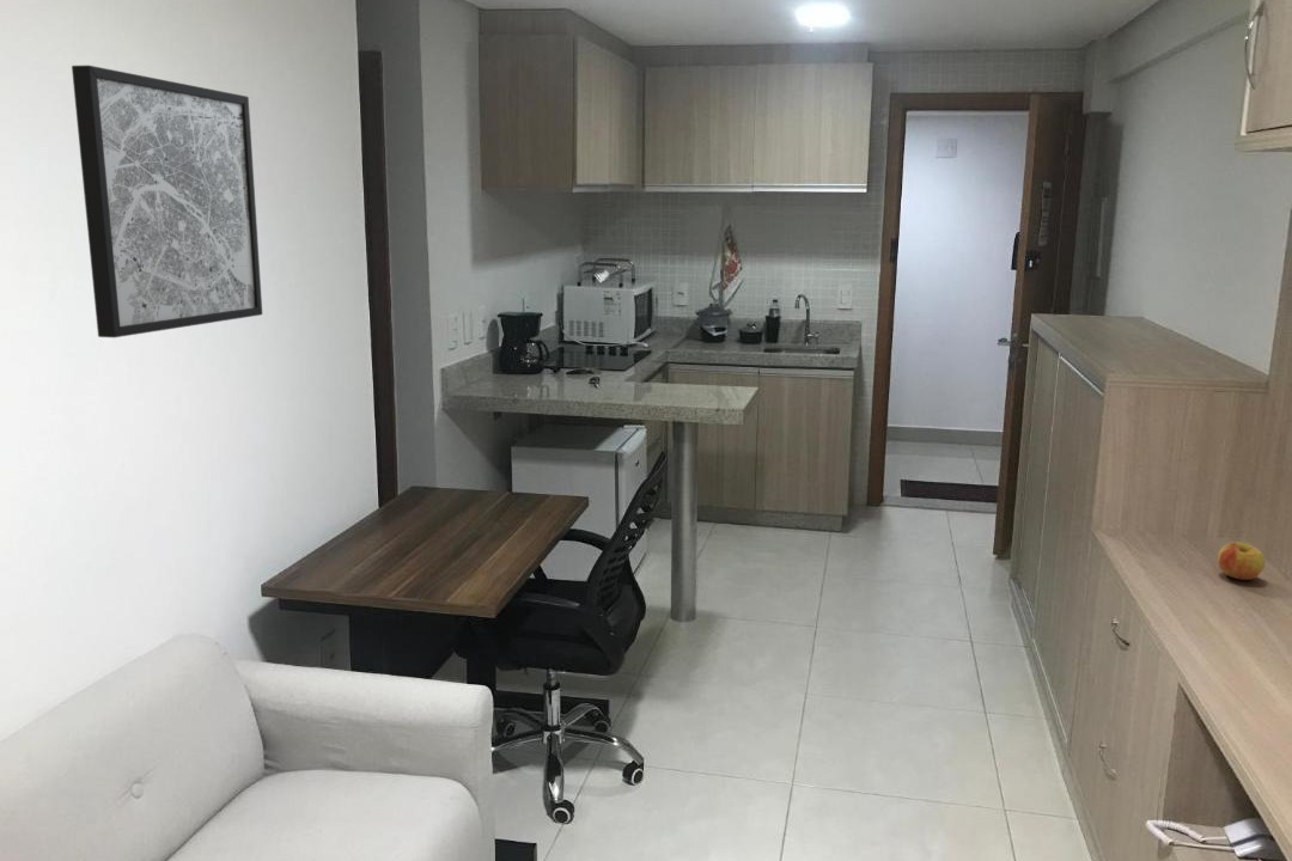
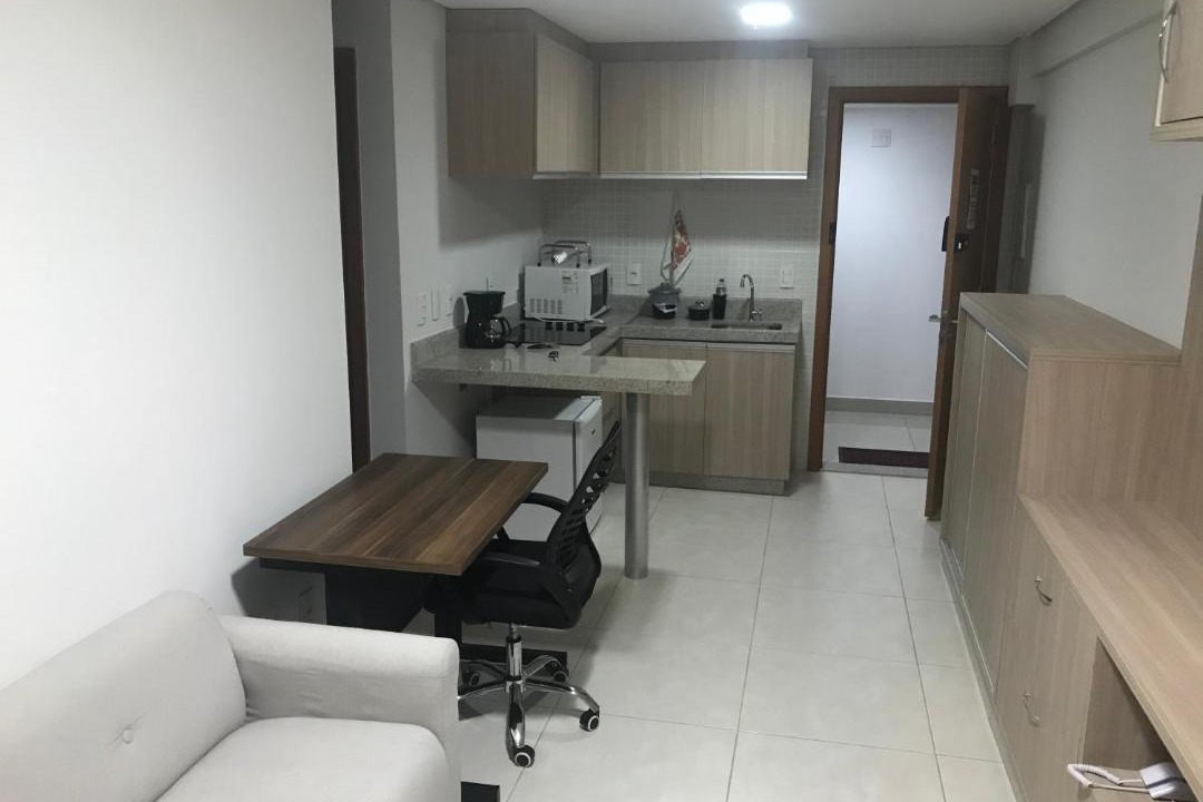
- wall art (179, 206)
- apple (1241, 561)
